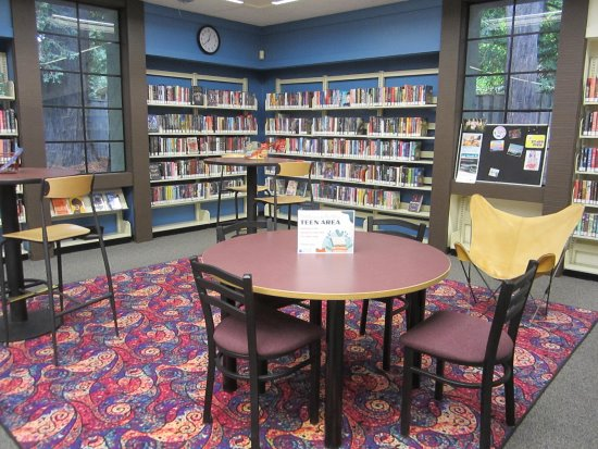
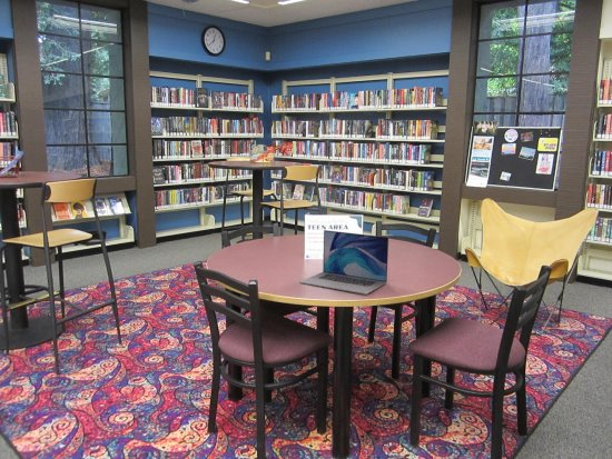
+ laptop (344, 260)
